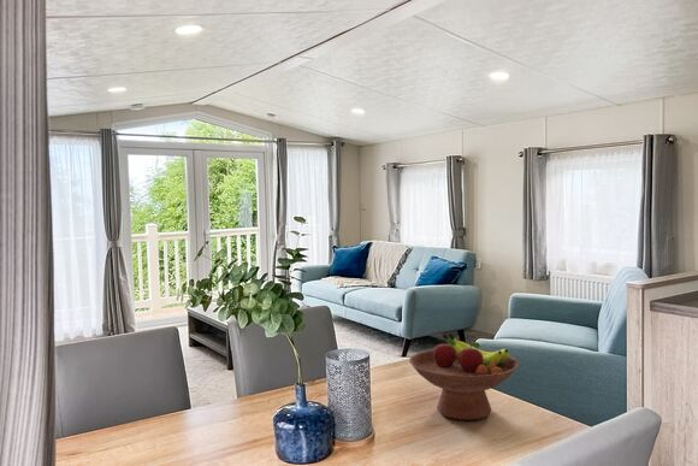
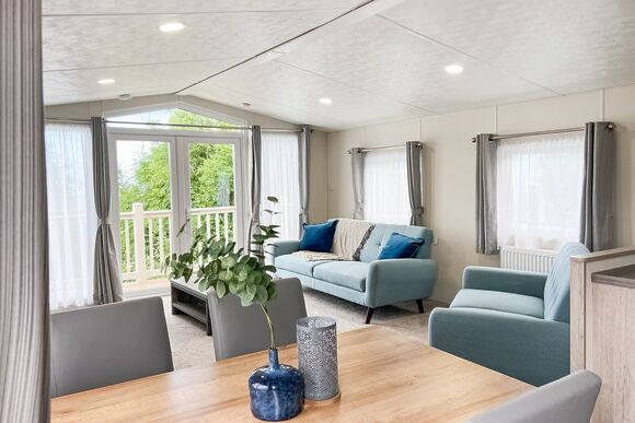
- fruit bowl (462, 376)
